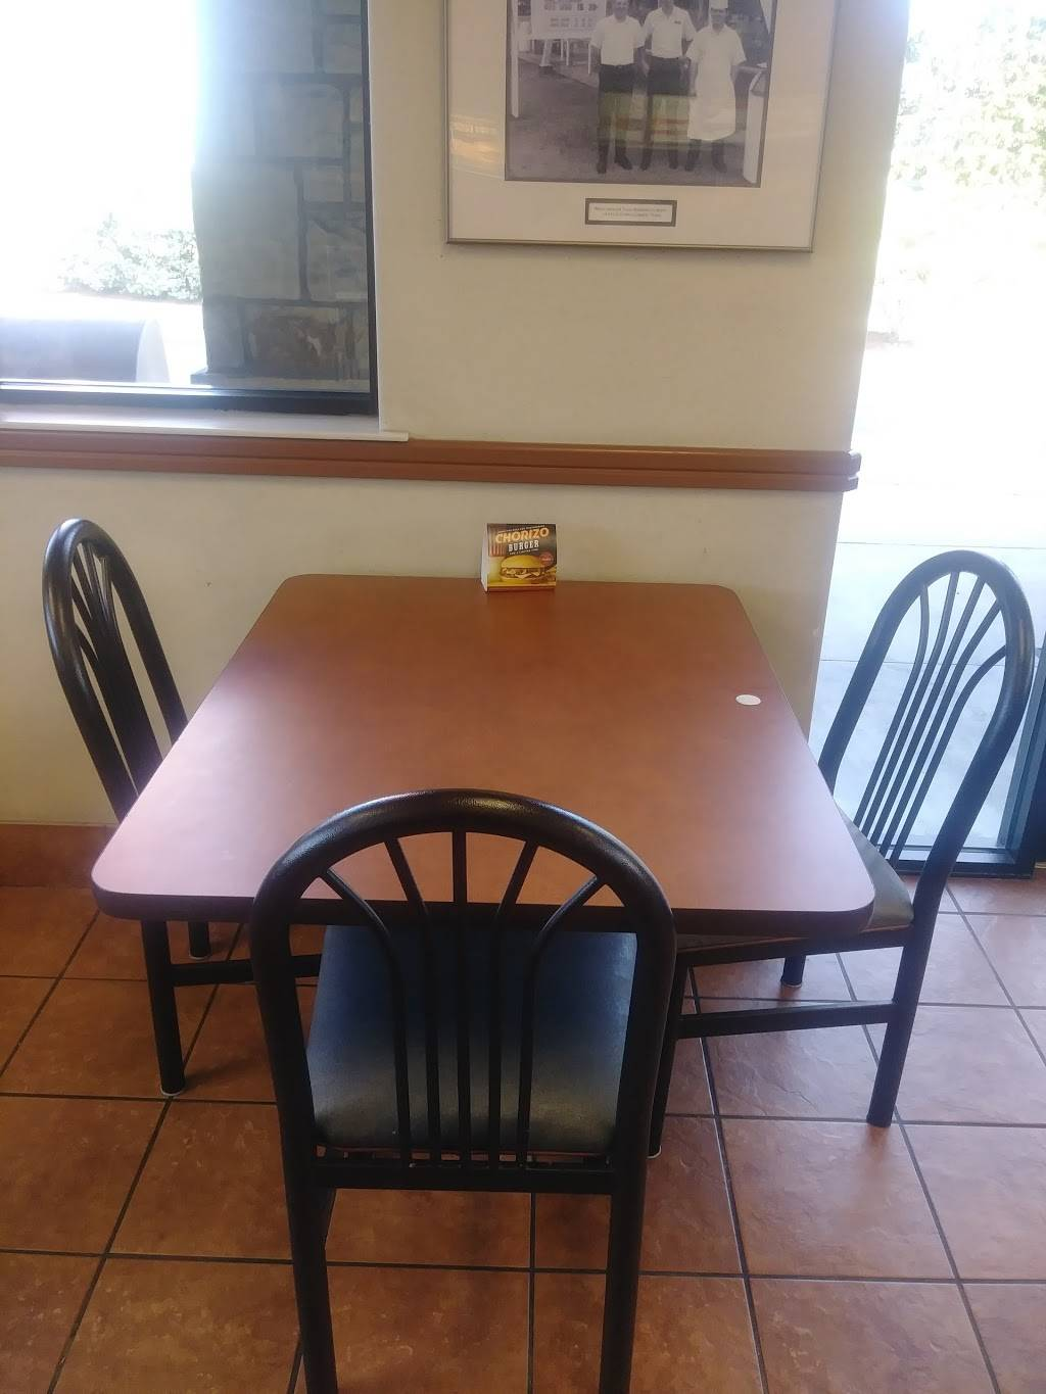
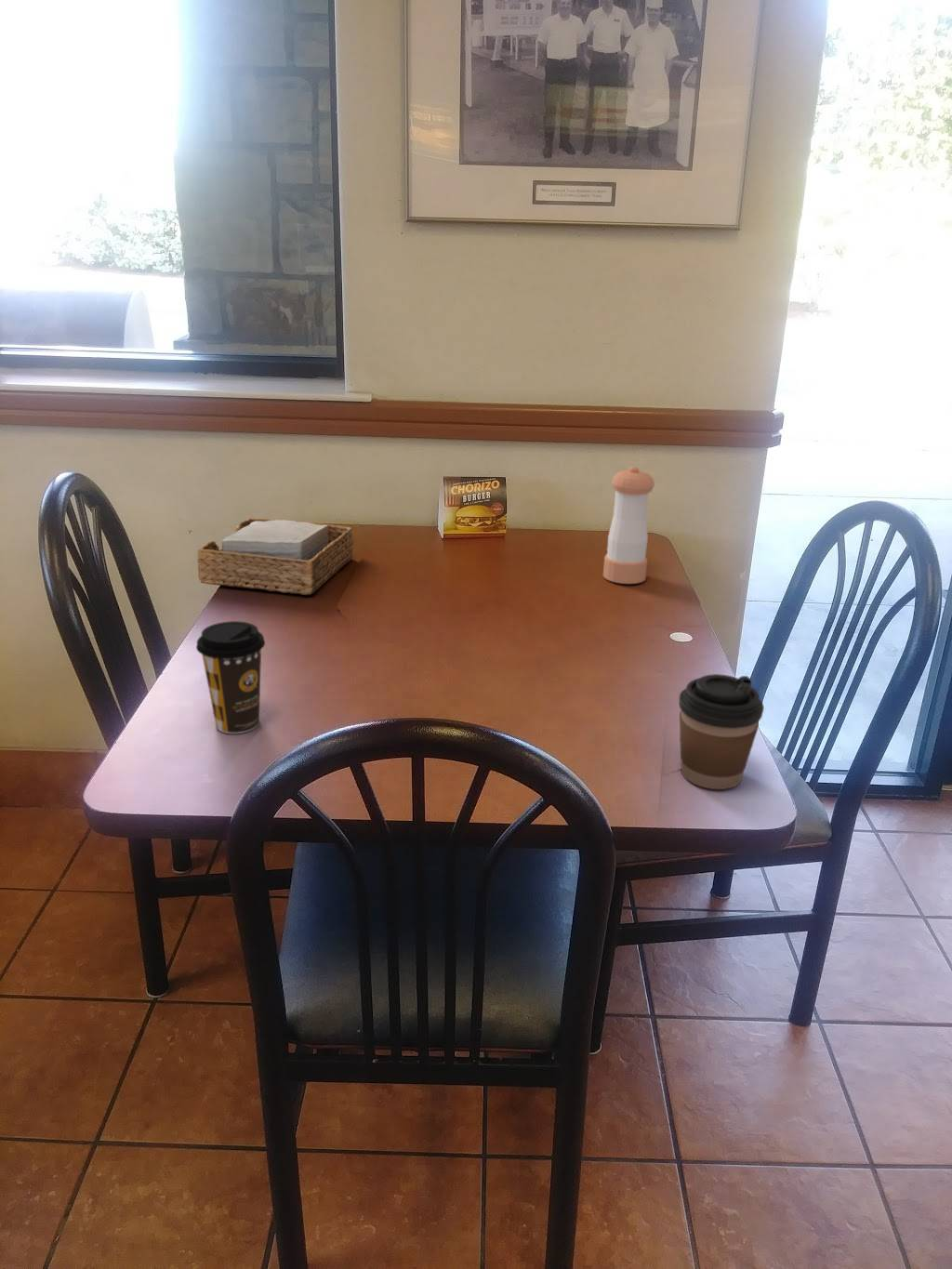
+ coffee cup (233, 678)
+ pepper shaker (628, 522)
+ napkin holder (279, 549)
+ coffee cup (717, 727)
